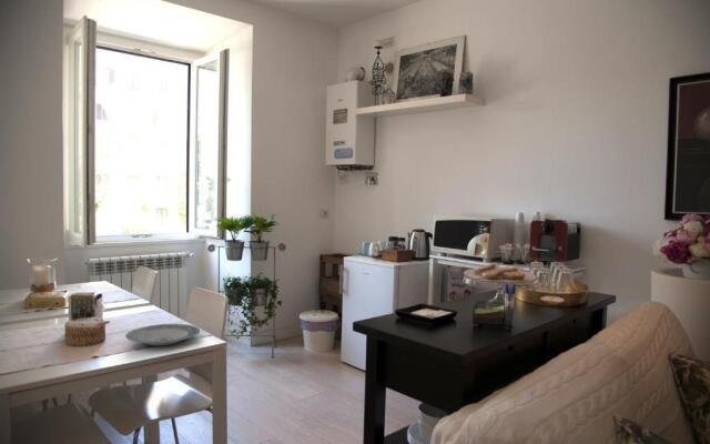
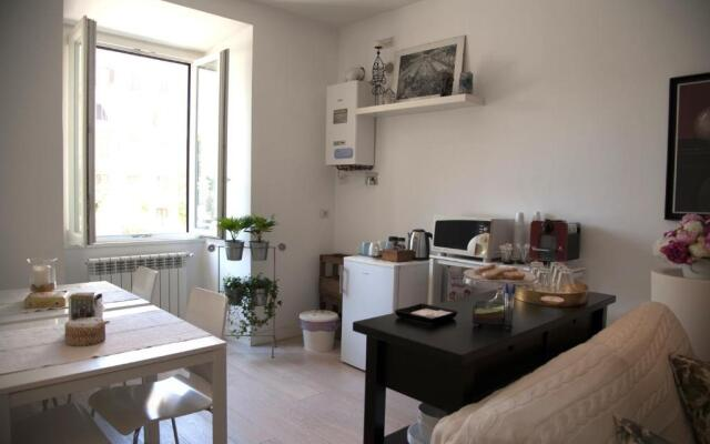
- plate (163, 336)
